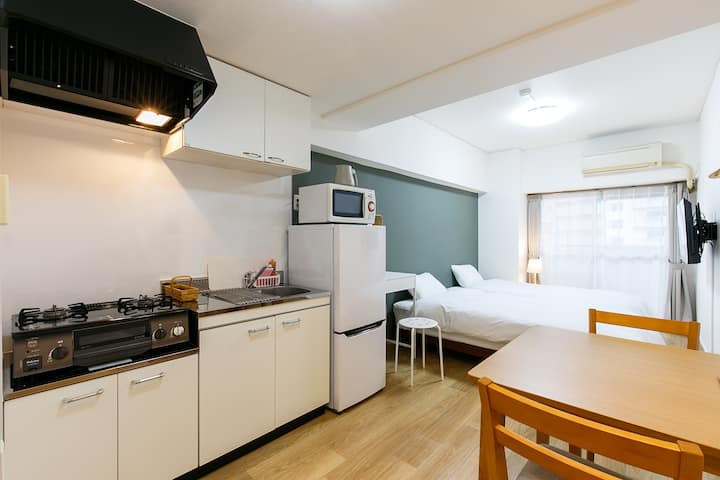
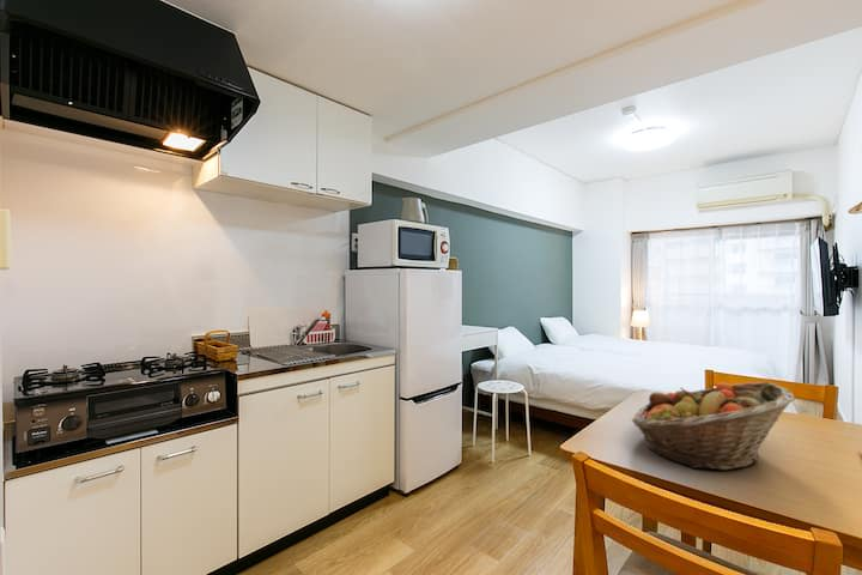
+ fruit basket (706, 416)
